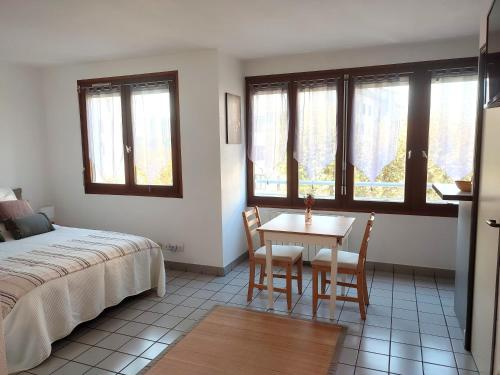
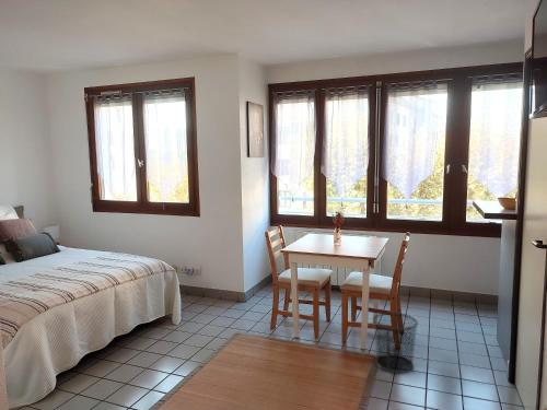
+ waste bin (394, 342)
